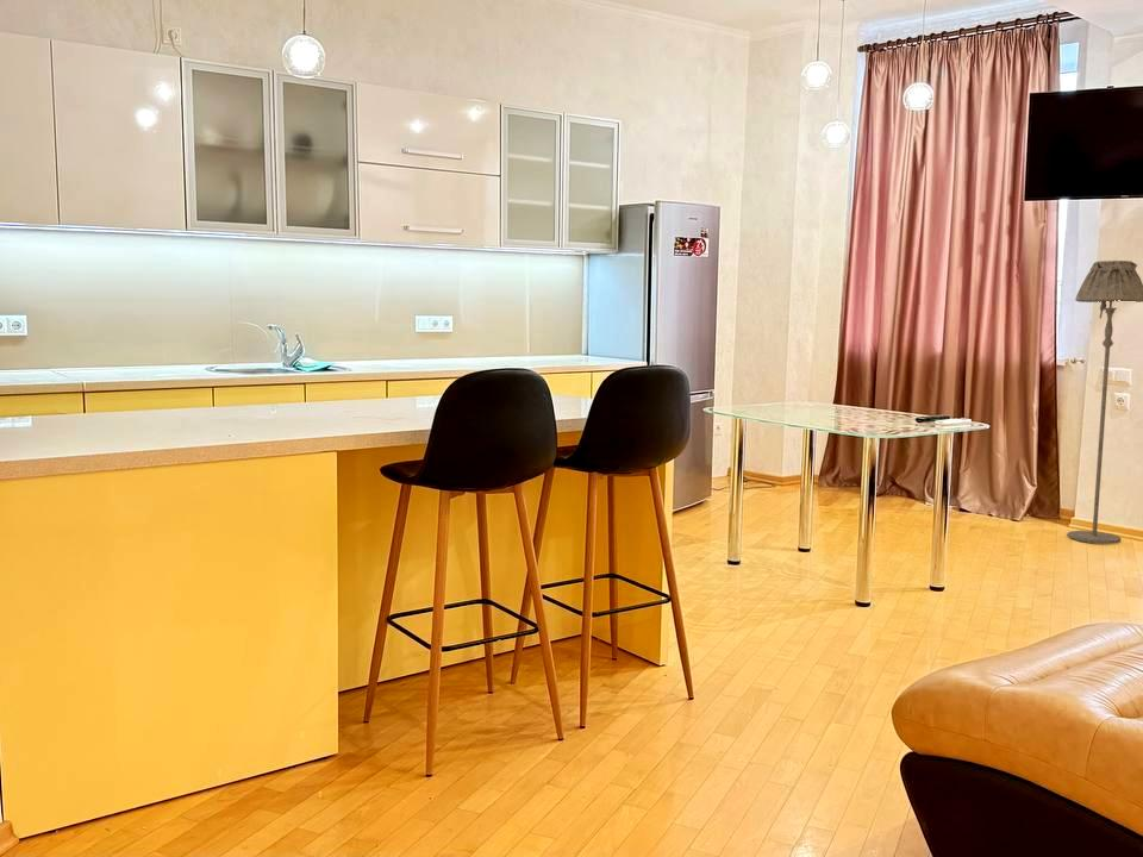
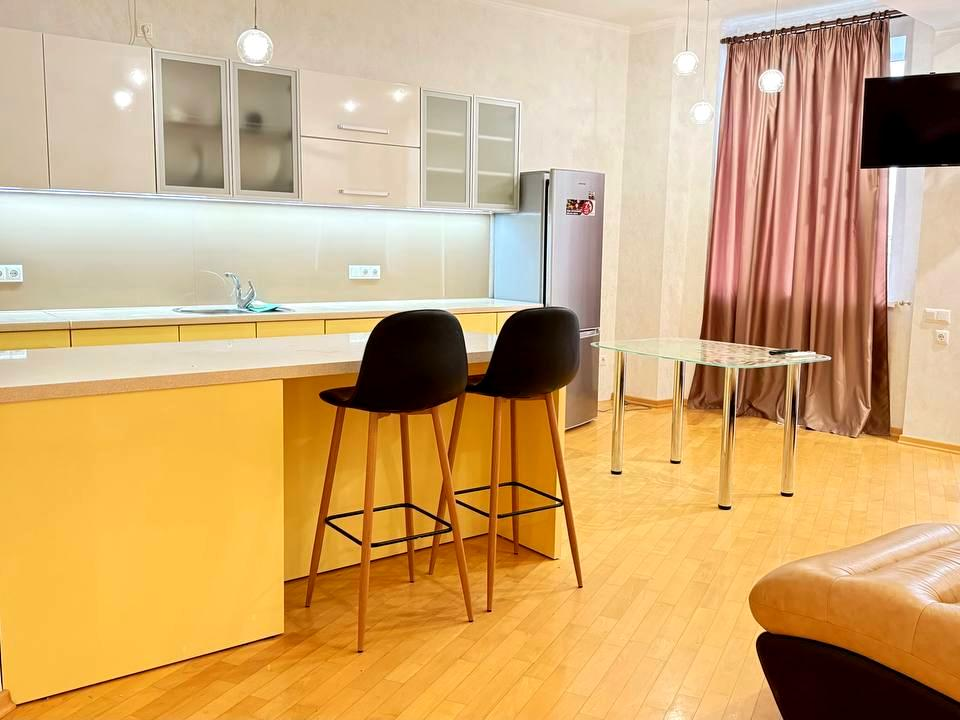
- floor lamp (1103, 401)
